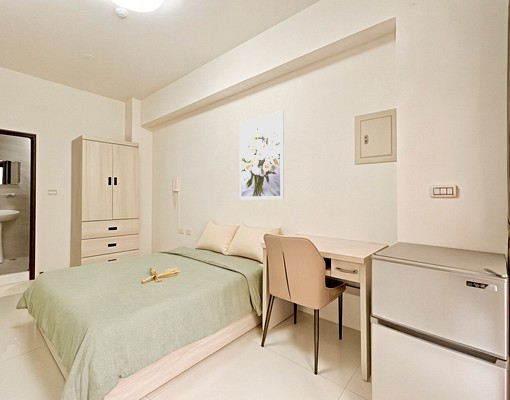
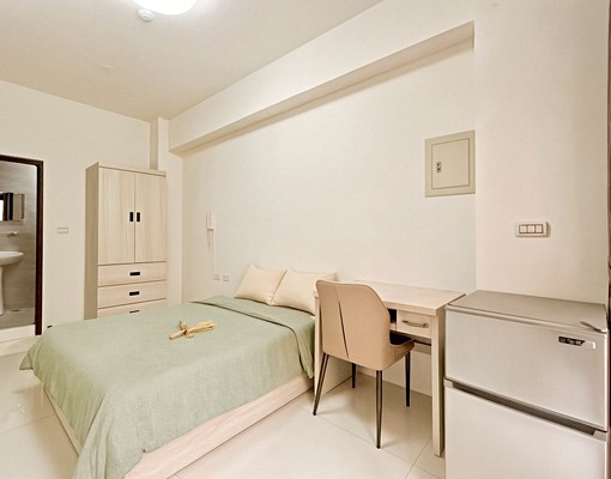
- wall art (259, 158)
